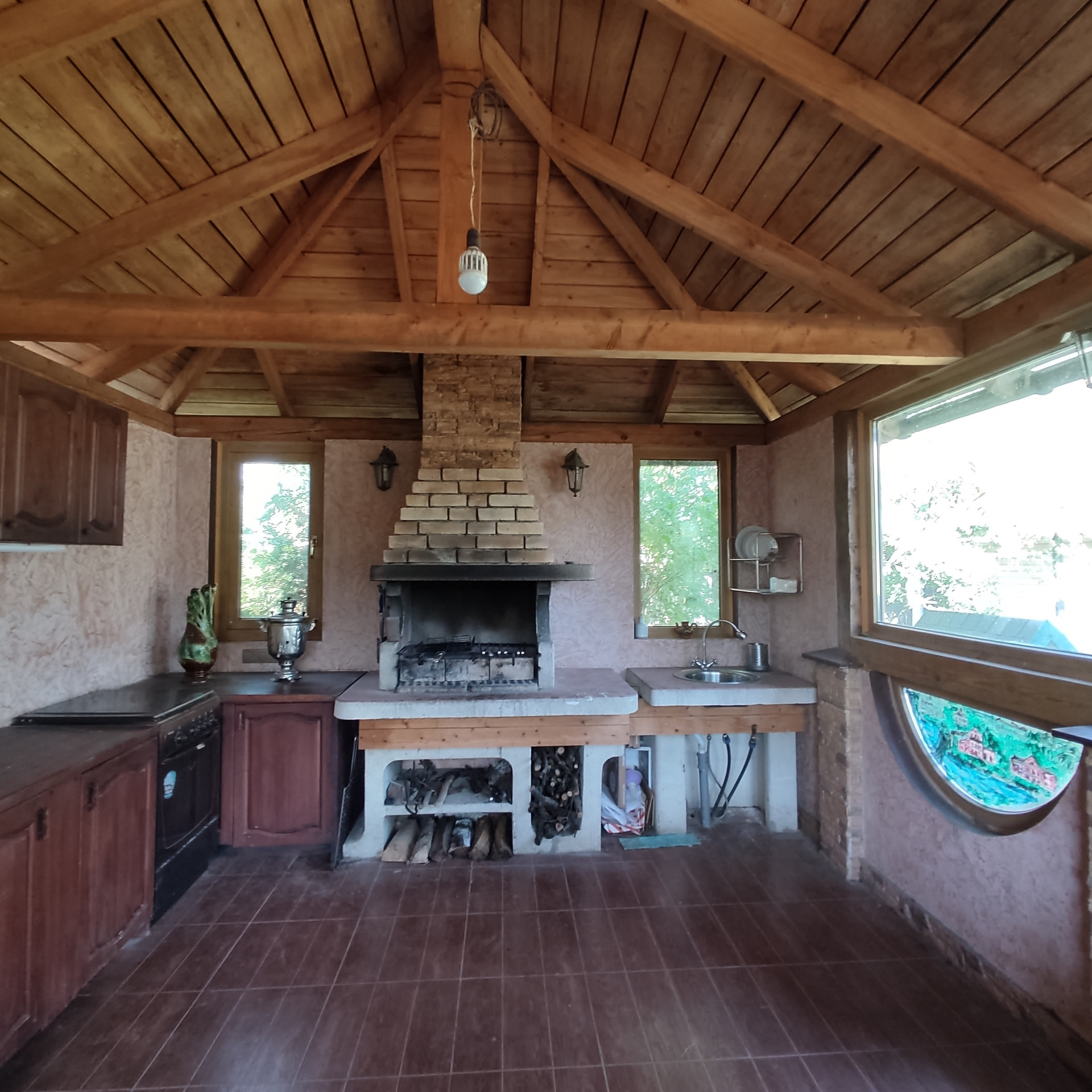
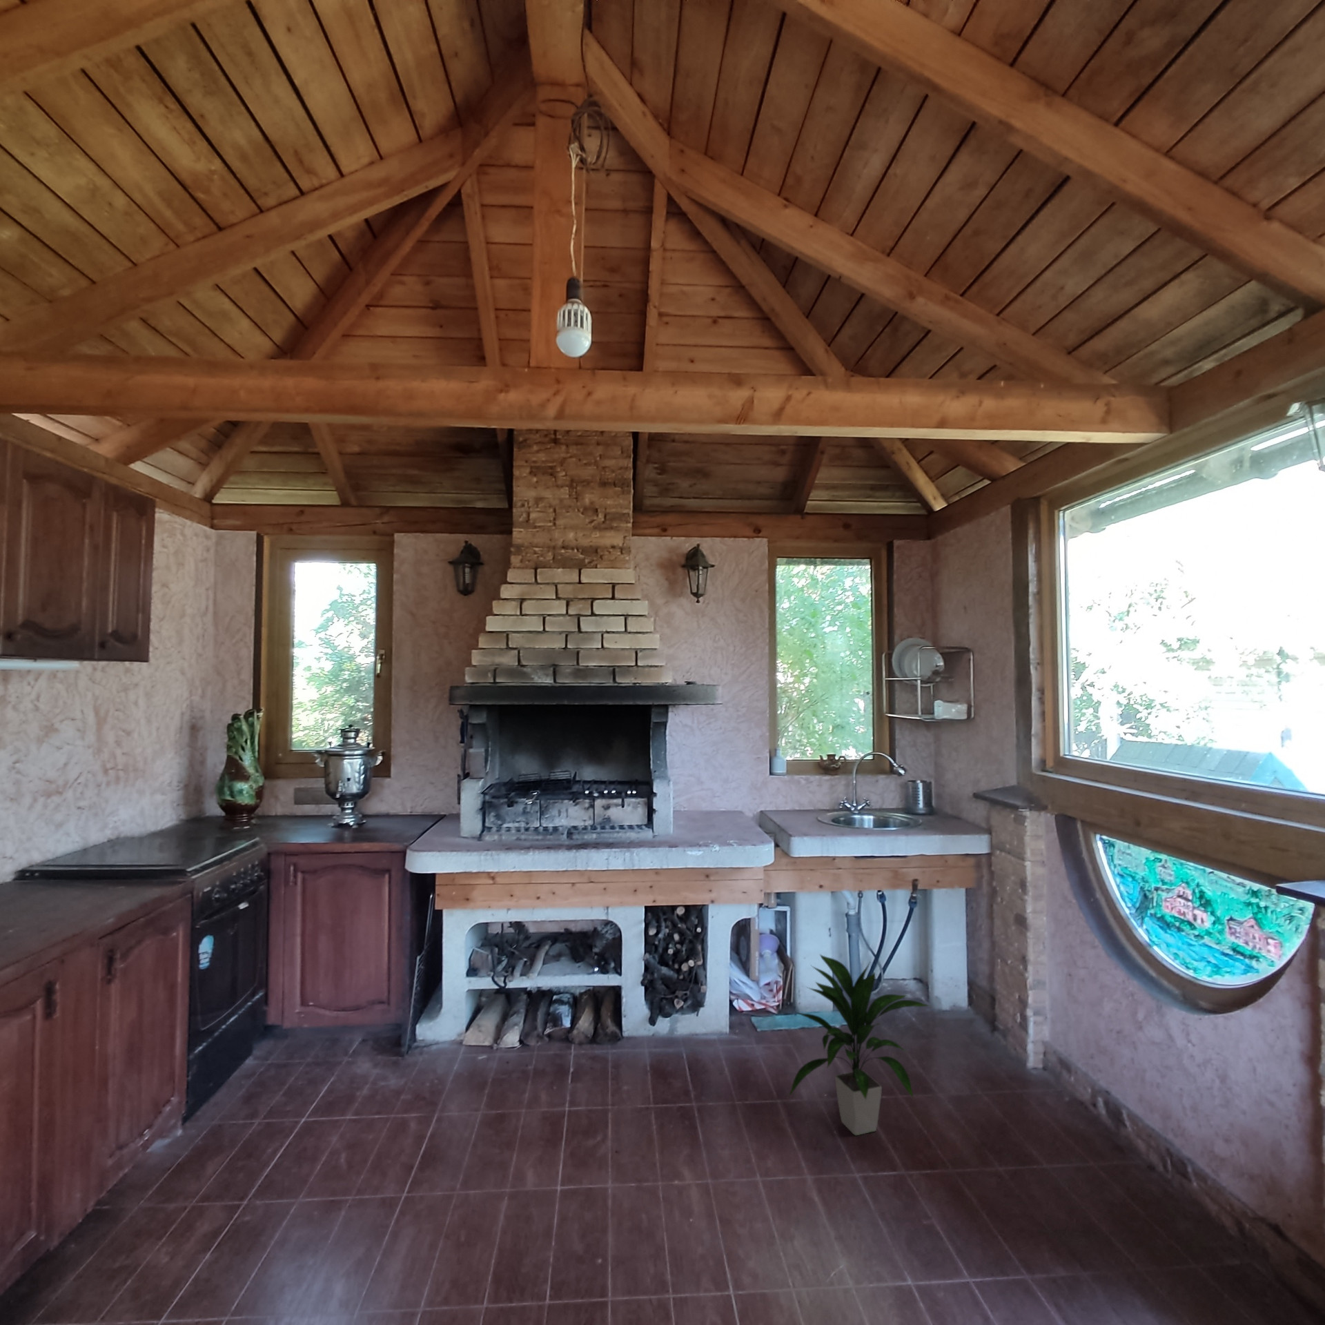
+ indoor plant (851, 1040)
